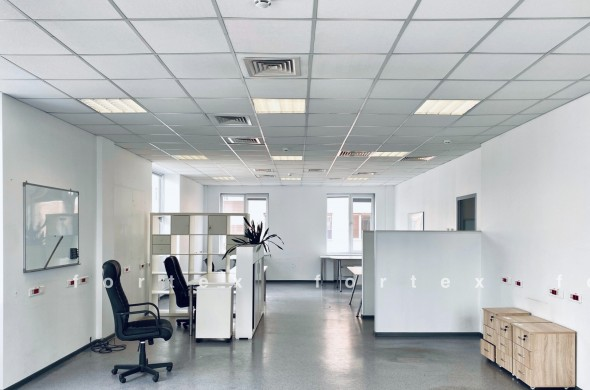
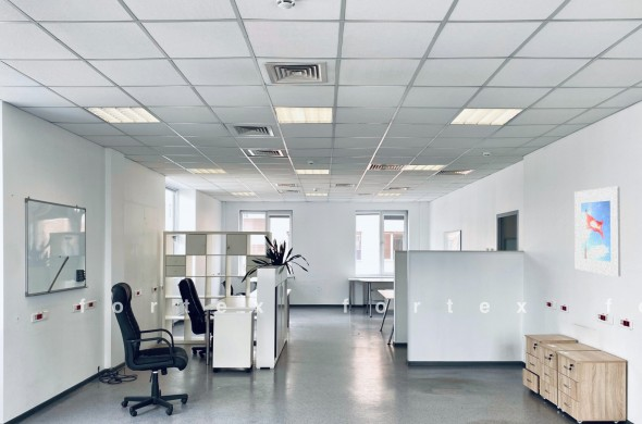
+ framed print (595, 230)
